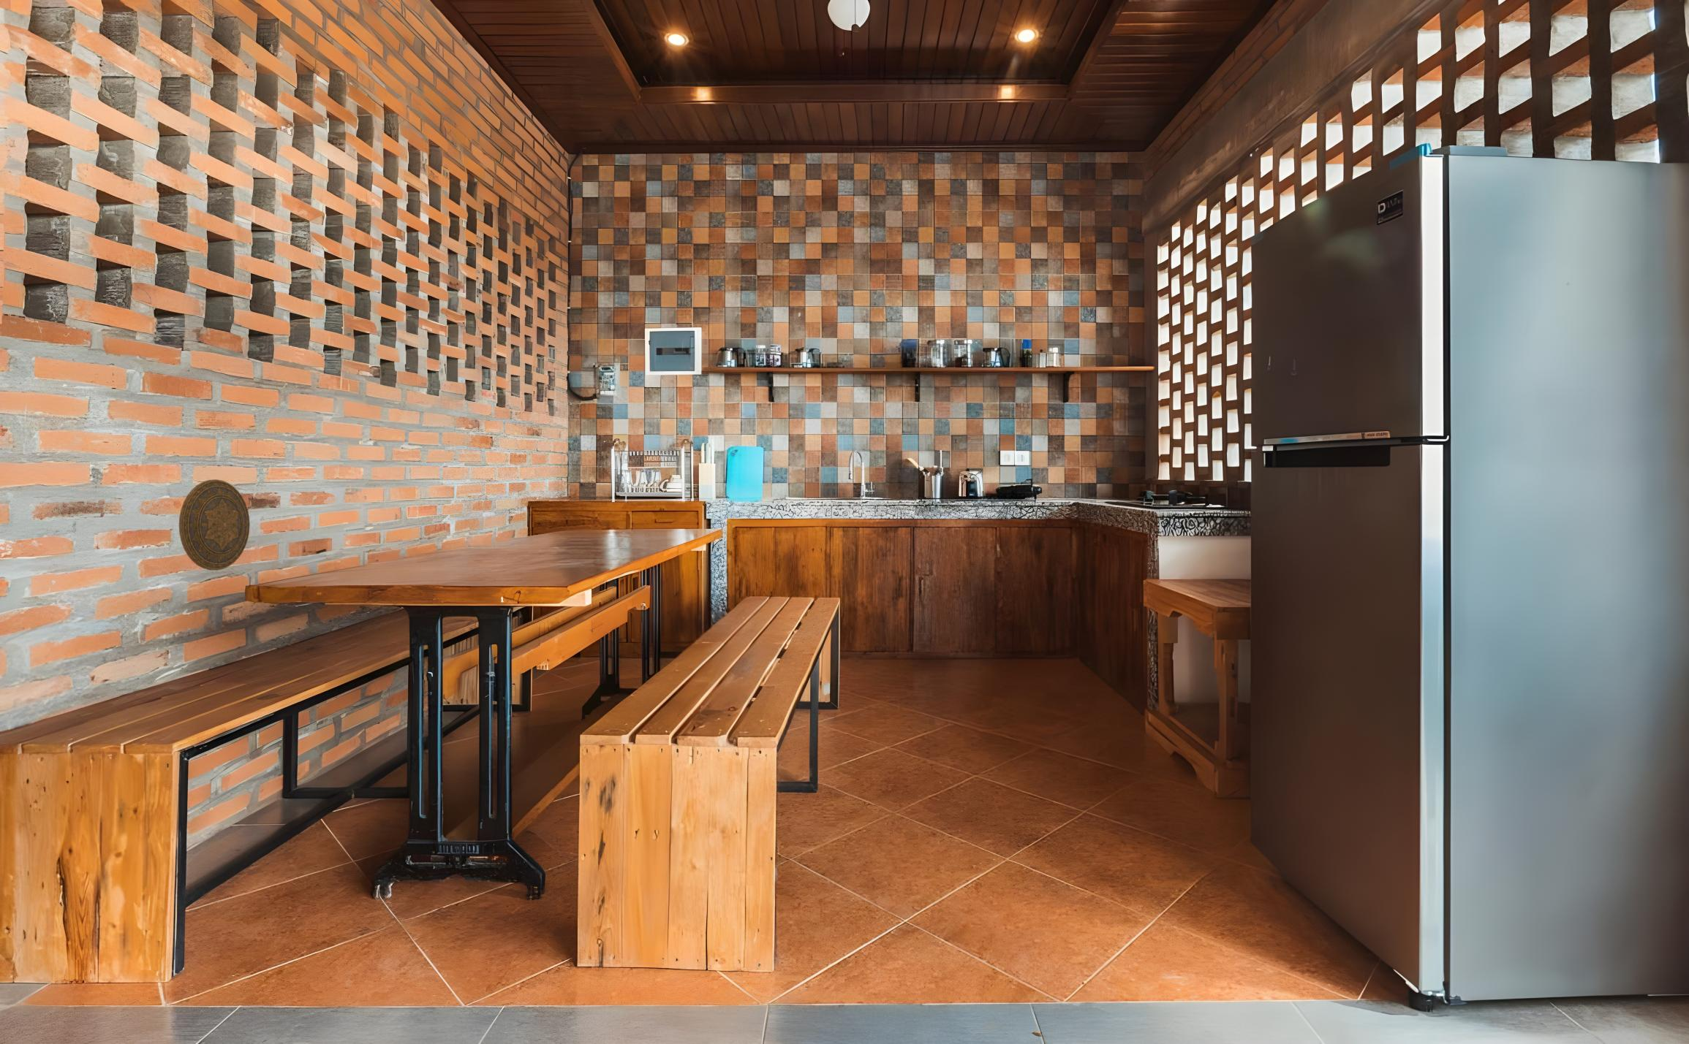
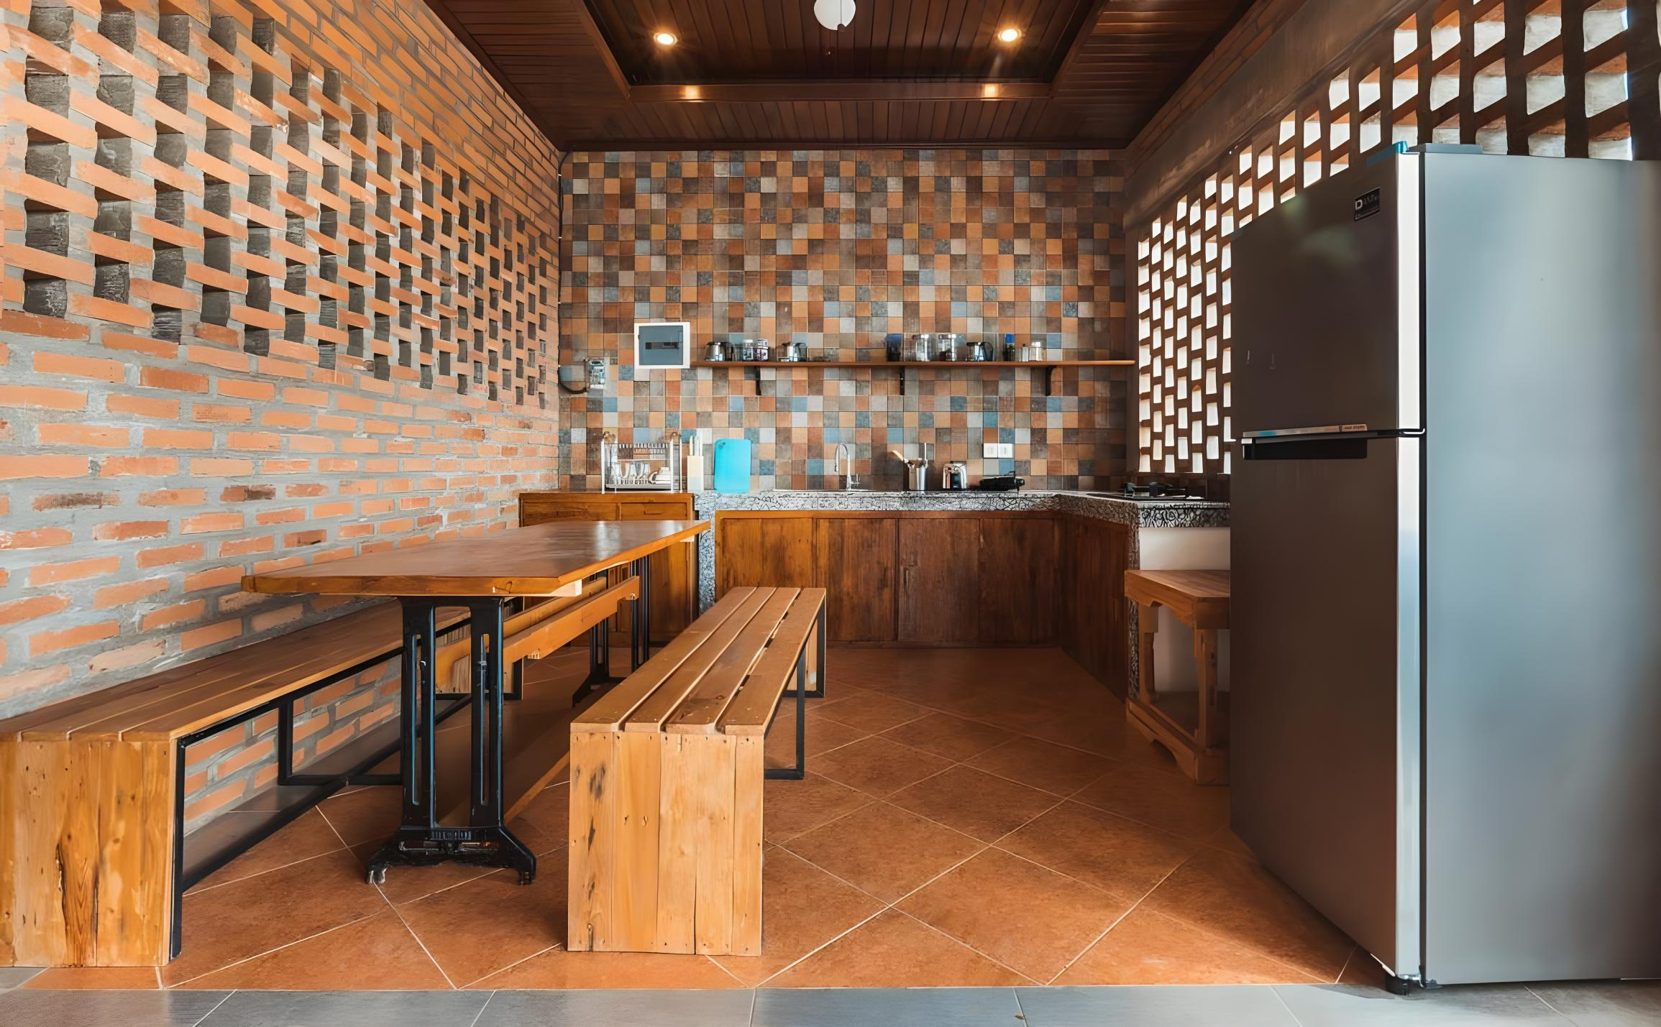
- decorative plate (220, 524)
